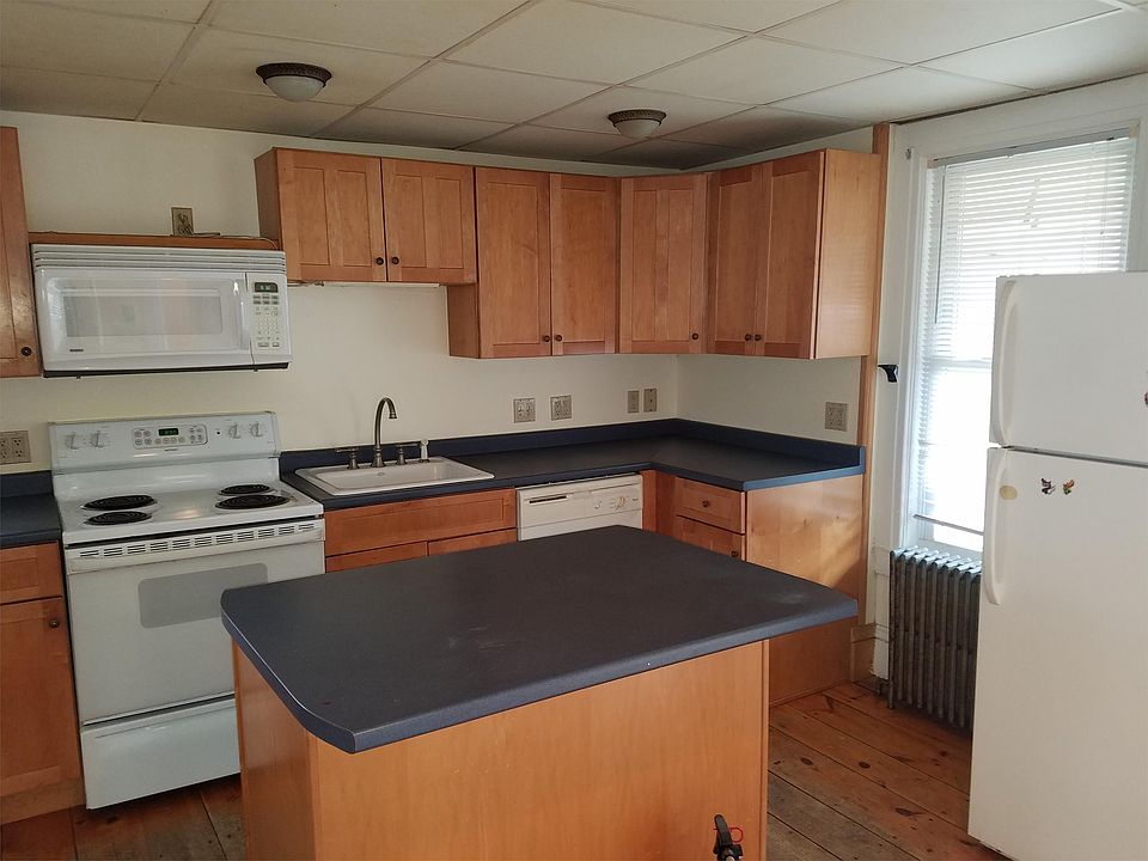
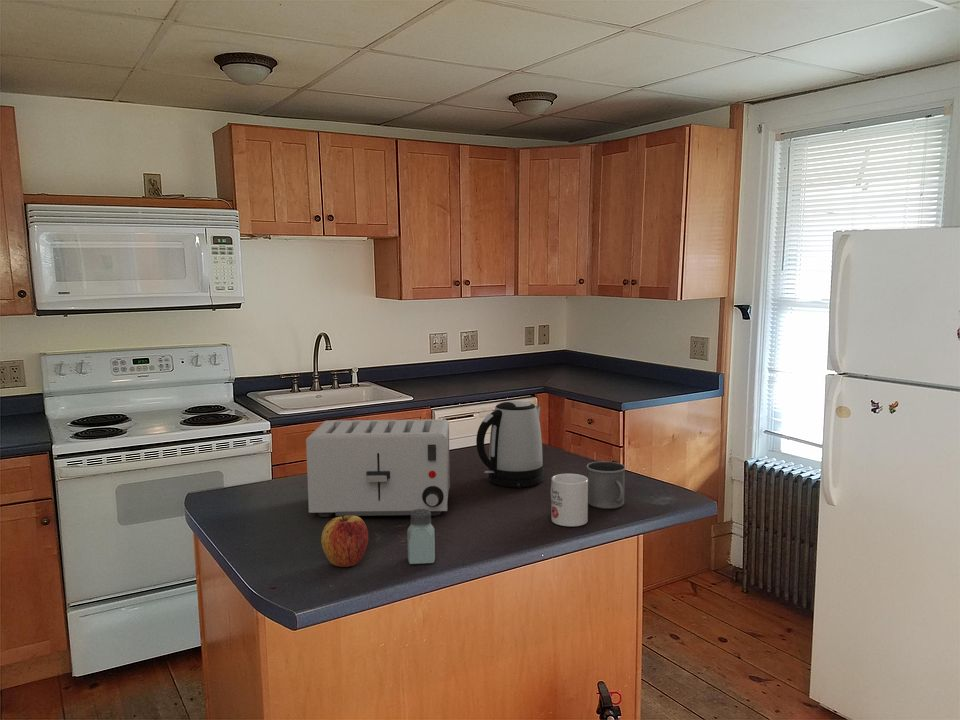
+ mug (608, 485)
+ toaster (381, 468)
+ saltshaker (421, 535)
+ apple (344, 539)
+ mug (565, 497)
+ kettle (509, 442)
